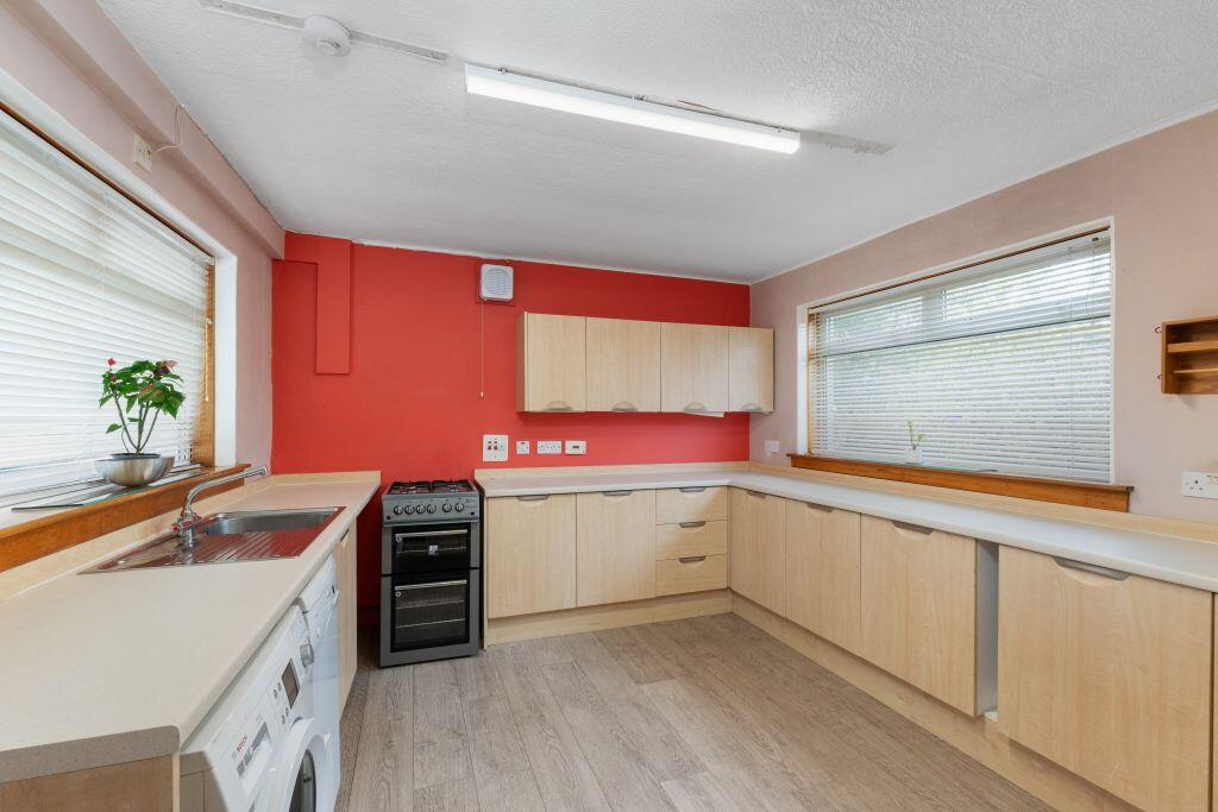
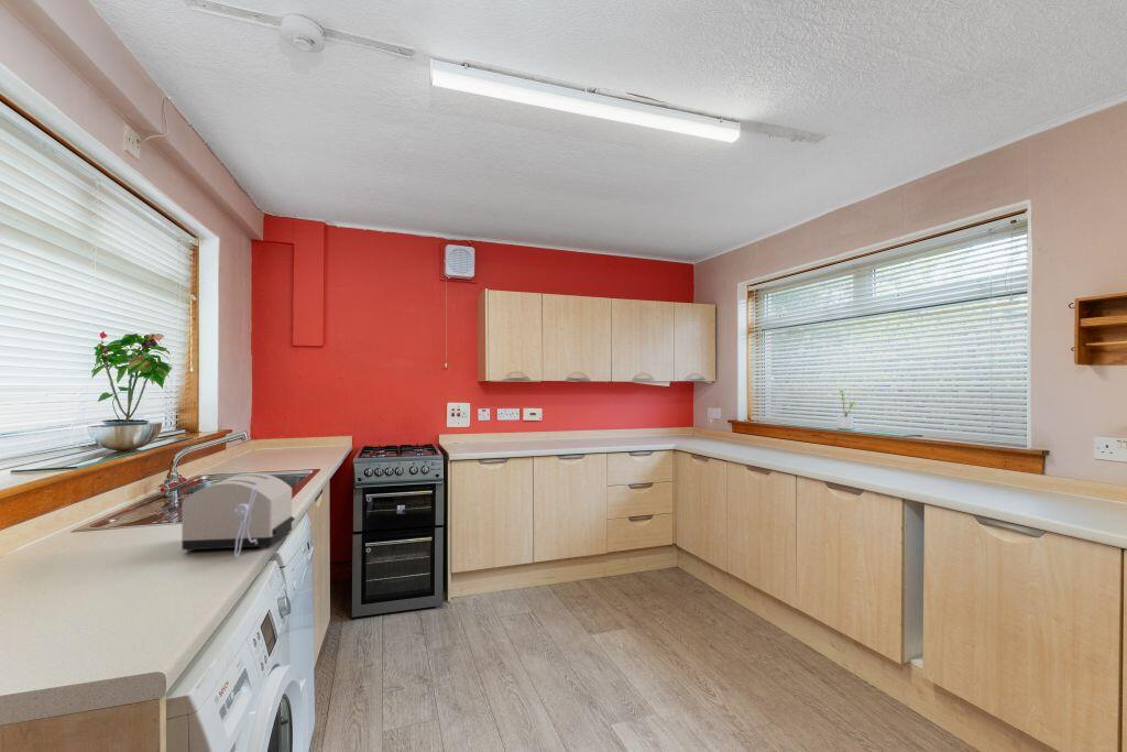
+ toaster (231, 514)
